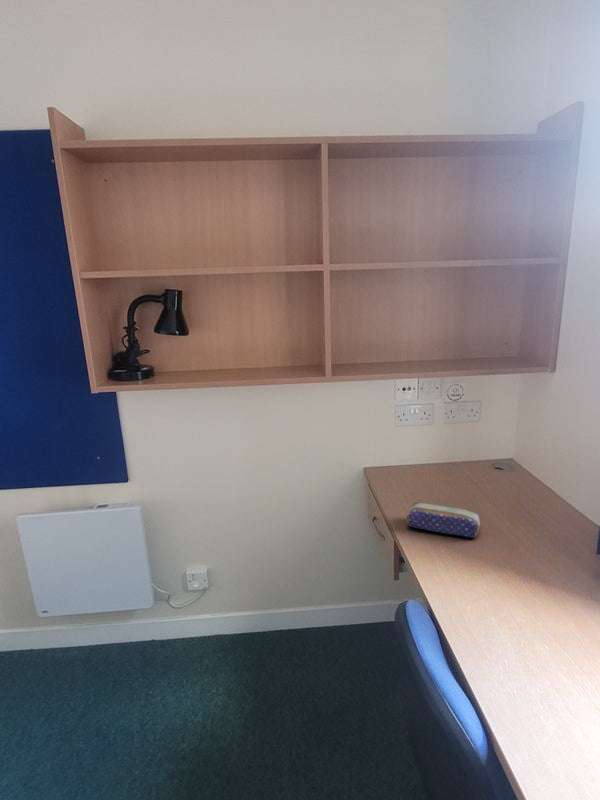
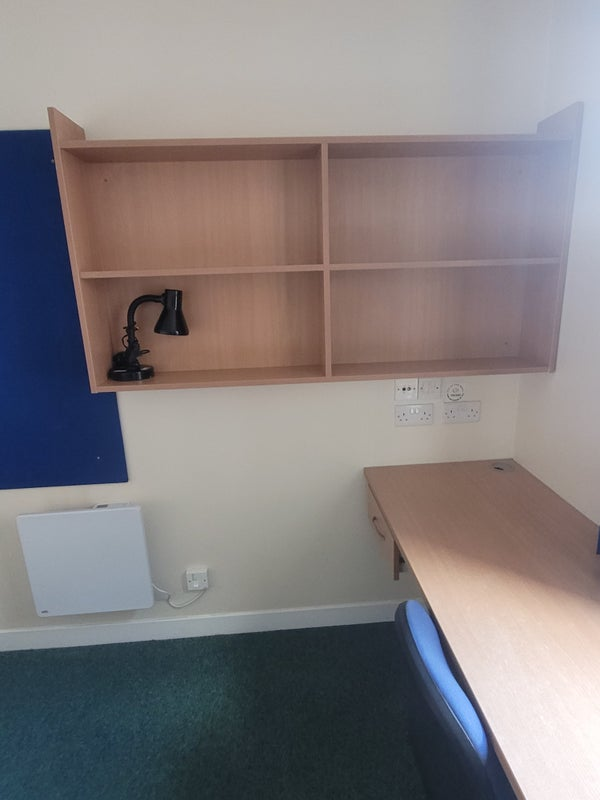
- pencil case (442, 518)
